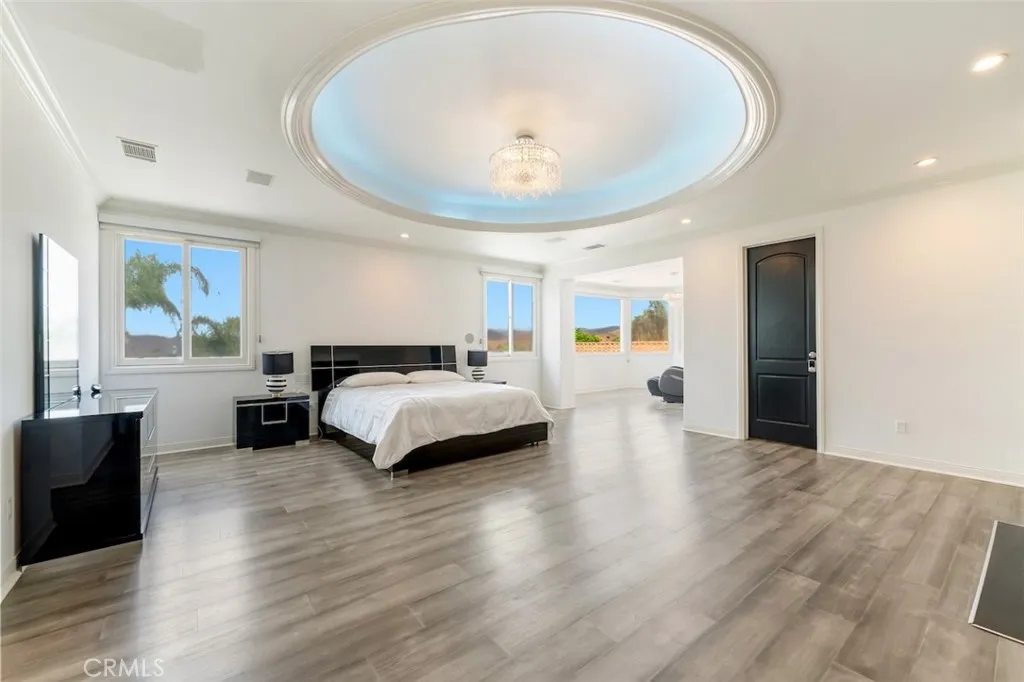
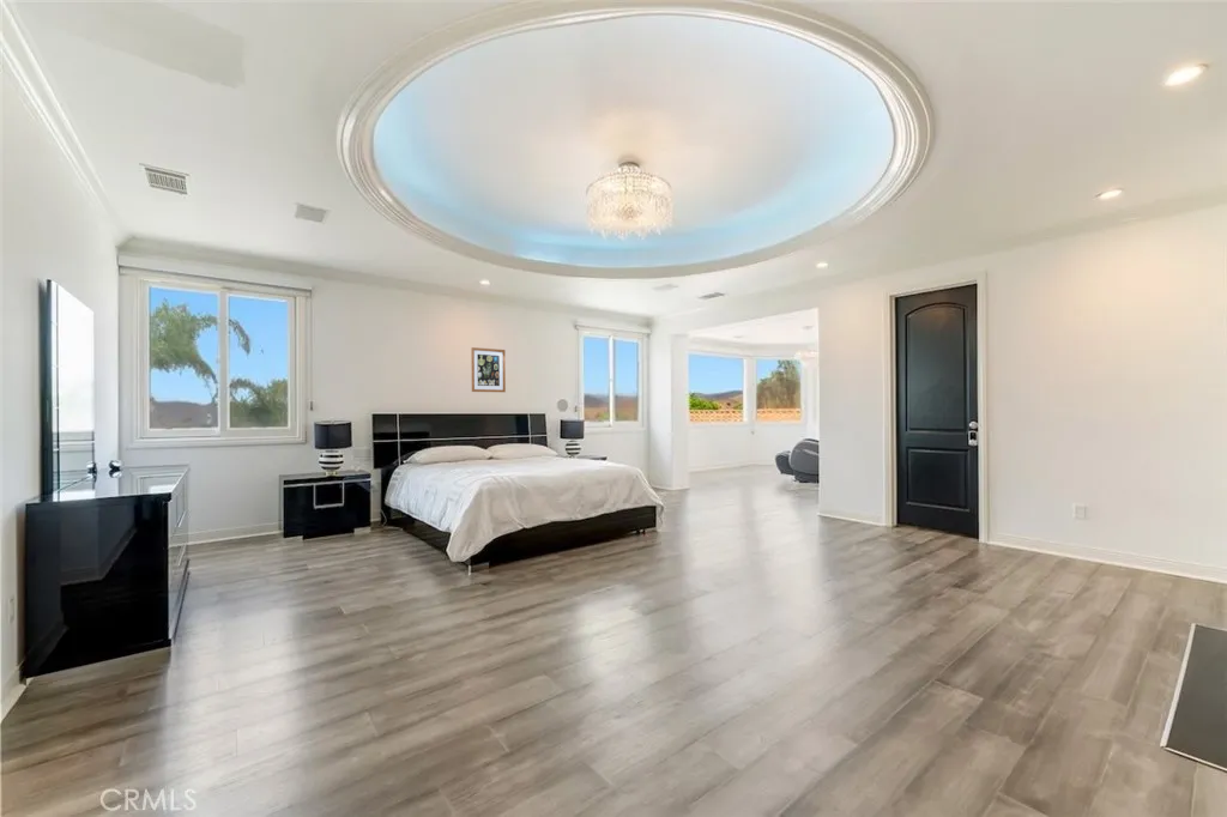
+ wall art (488, 370)
